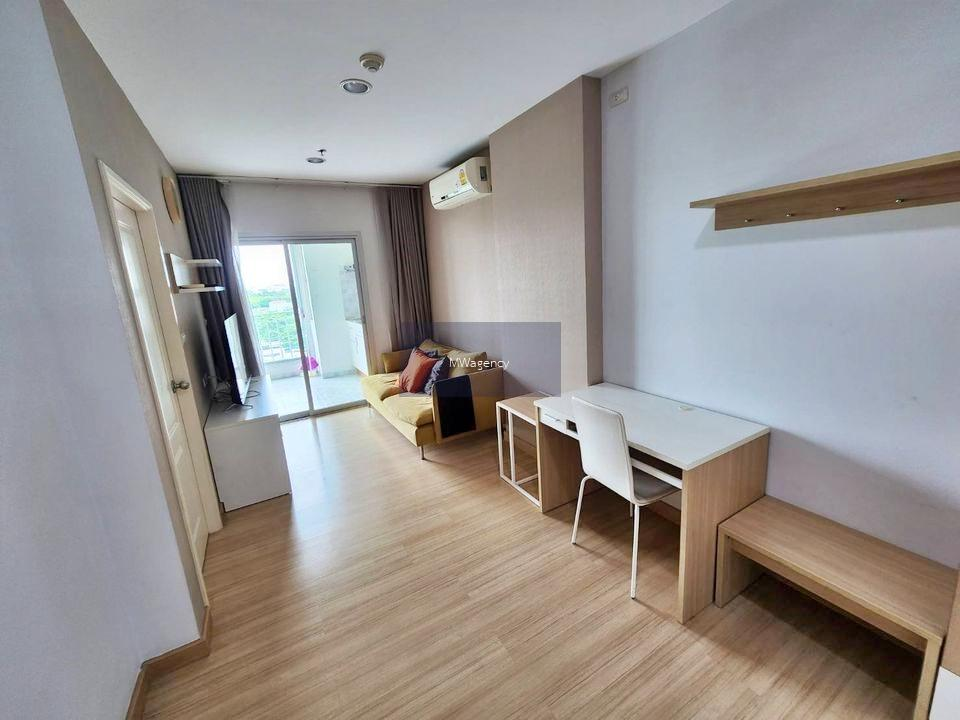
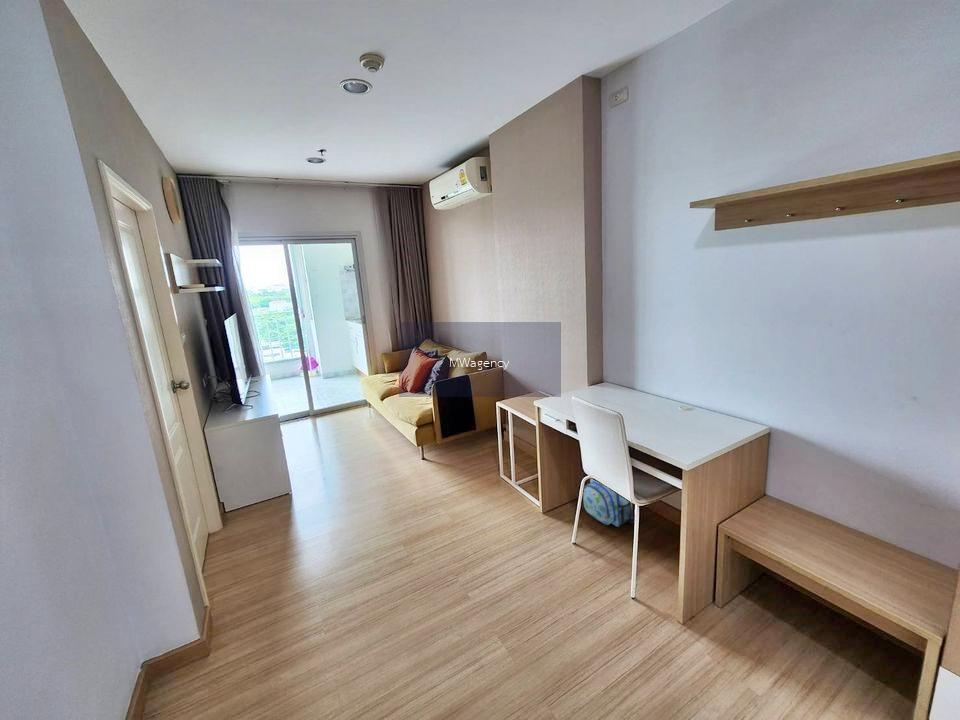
+ backpack (607, 495)
